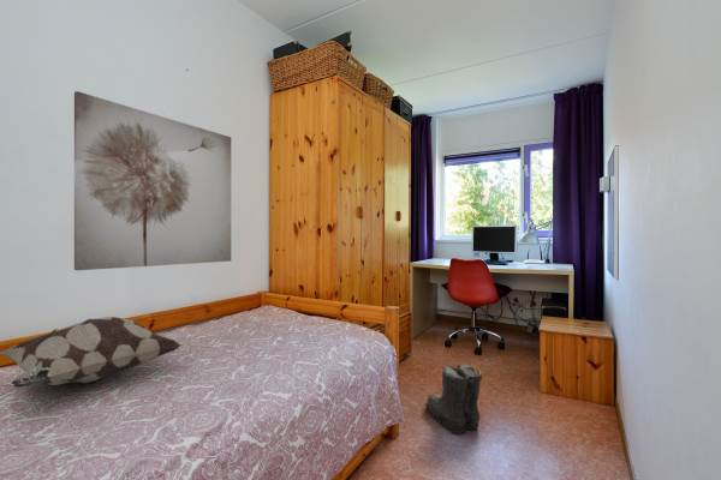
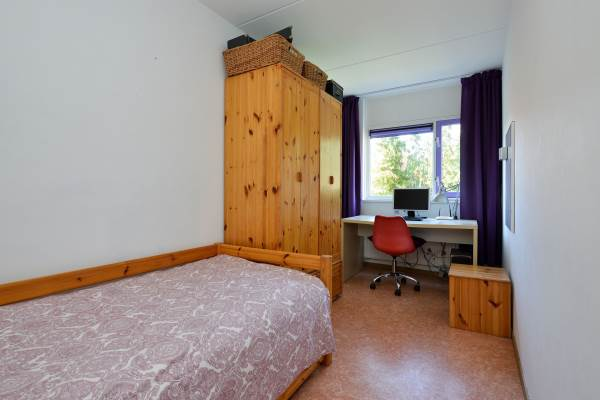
- wall art (166, 191)
- decorative pillow (91, 349)
- boots (453, 390)
